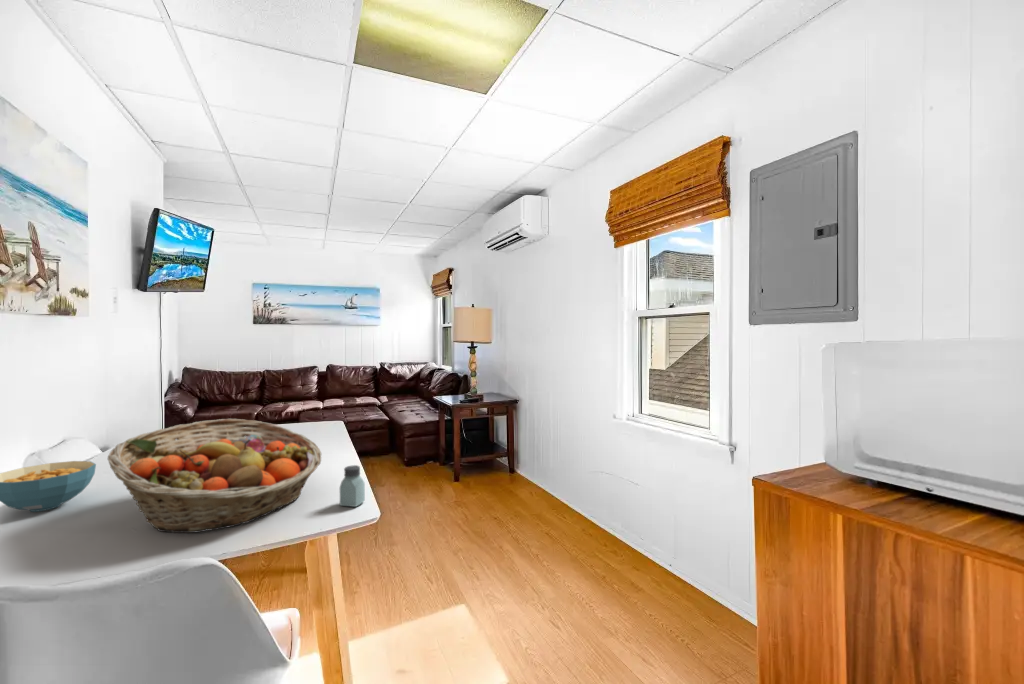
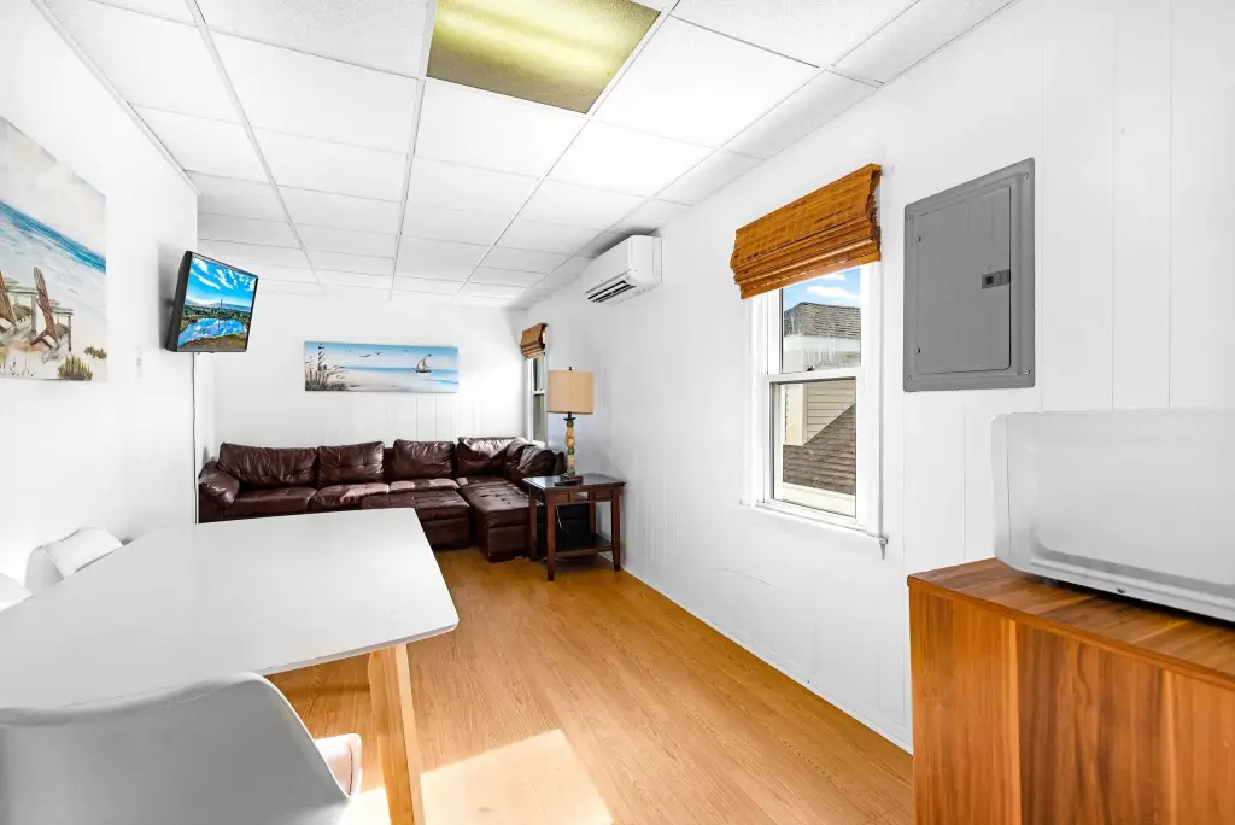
- cereal bowl (45, 489)
- fruit basket (228, 467)
- saltshaker (352, 485)
